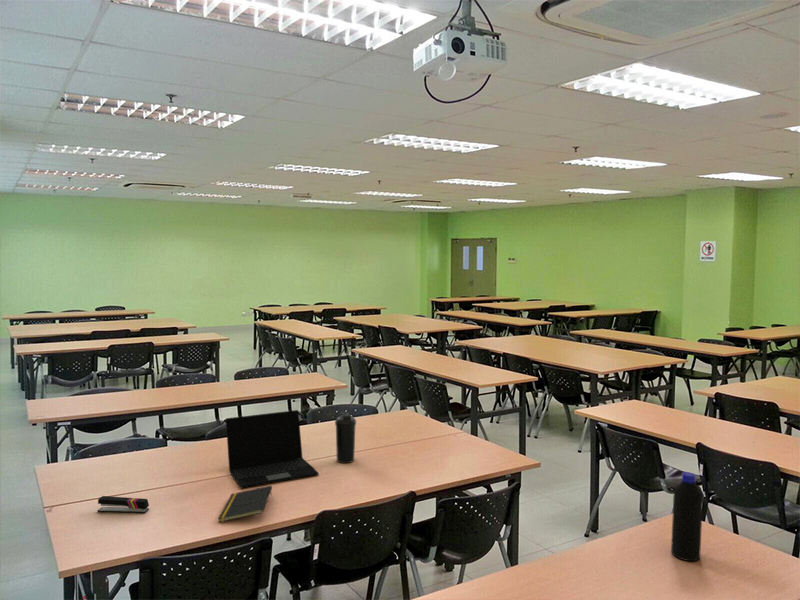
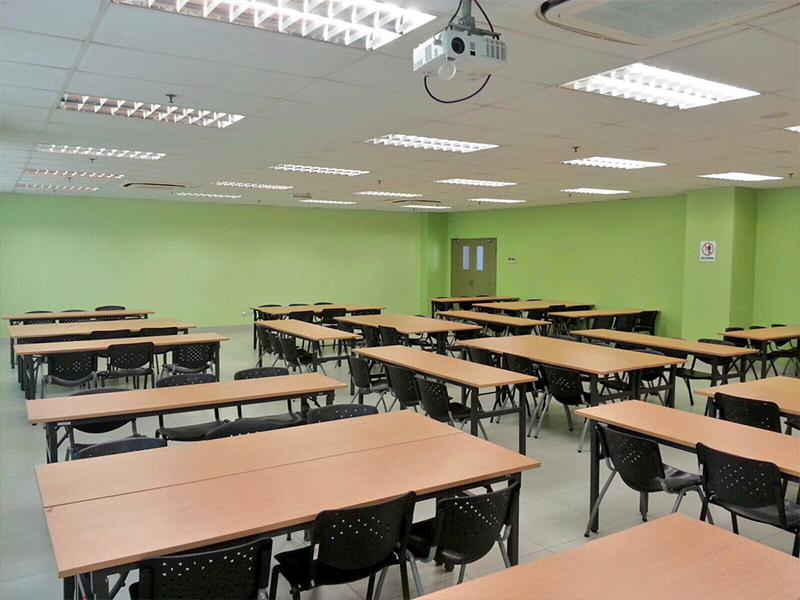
- stapler (123, 504)
- notepad (246, 502)
- bottle (687, 514)
- laptop (271, 446)
- water bottle (345, 437)
